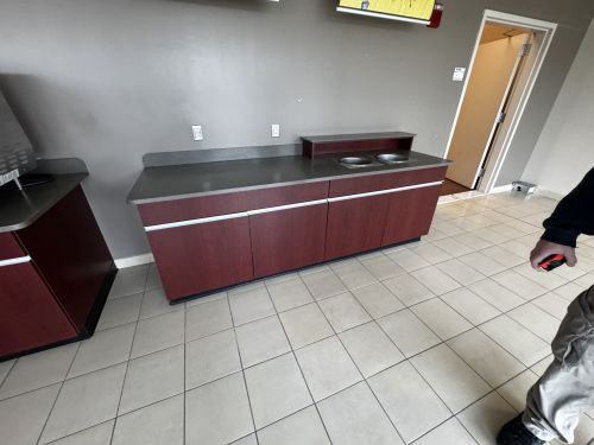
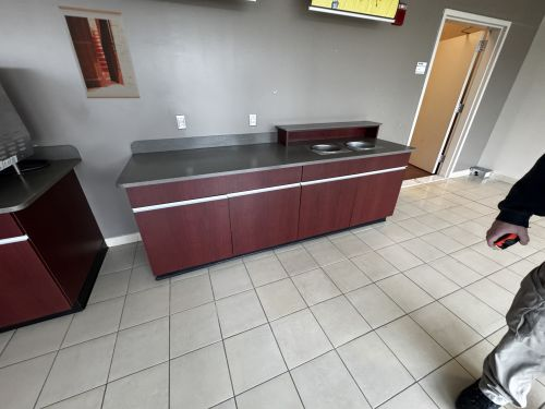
+ wall art (104, 57)
